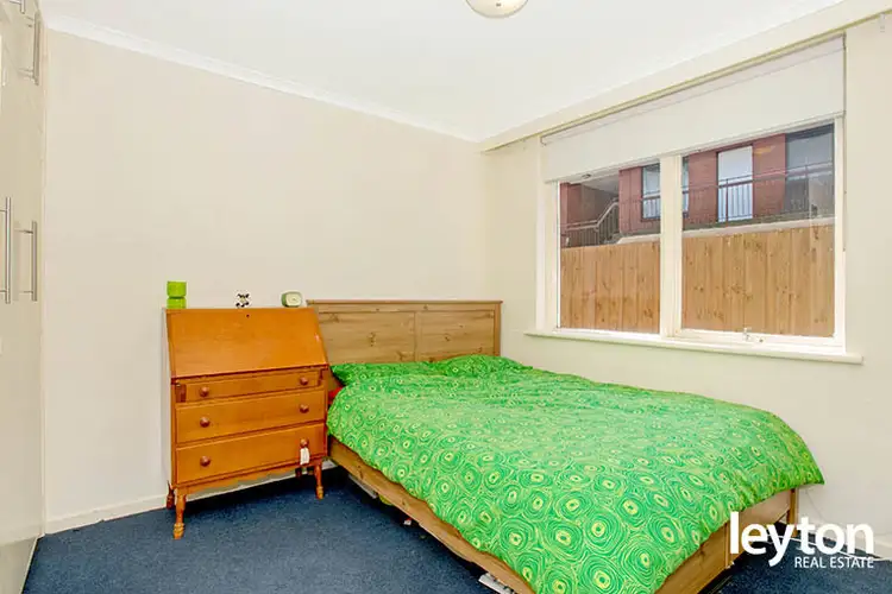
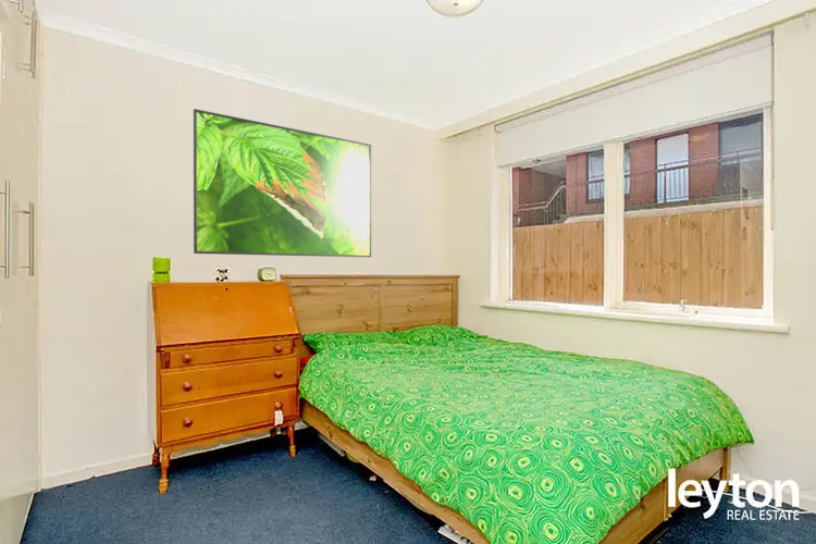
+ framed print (293, 191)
